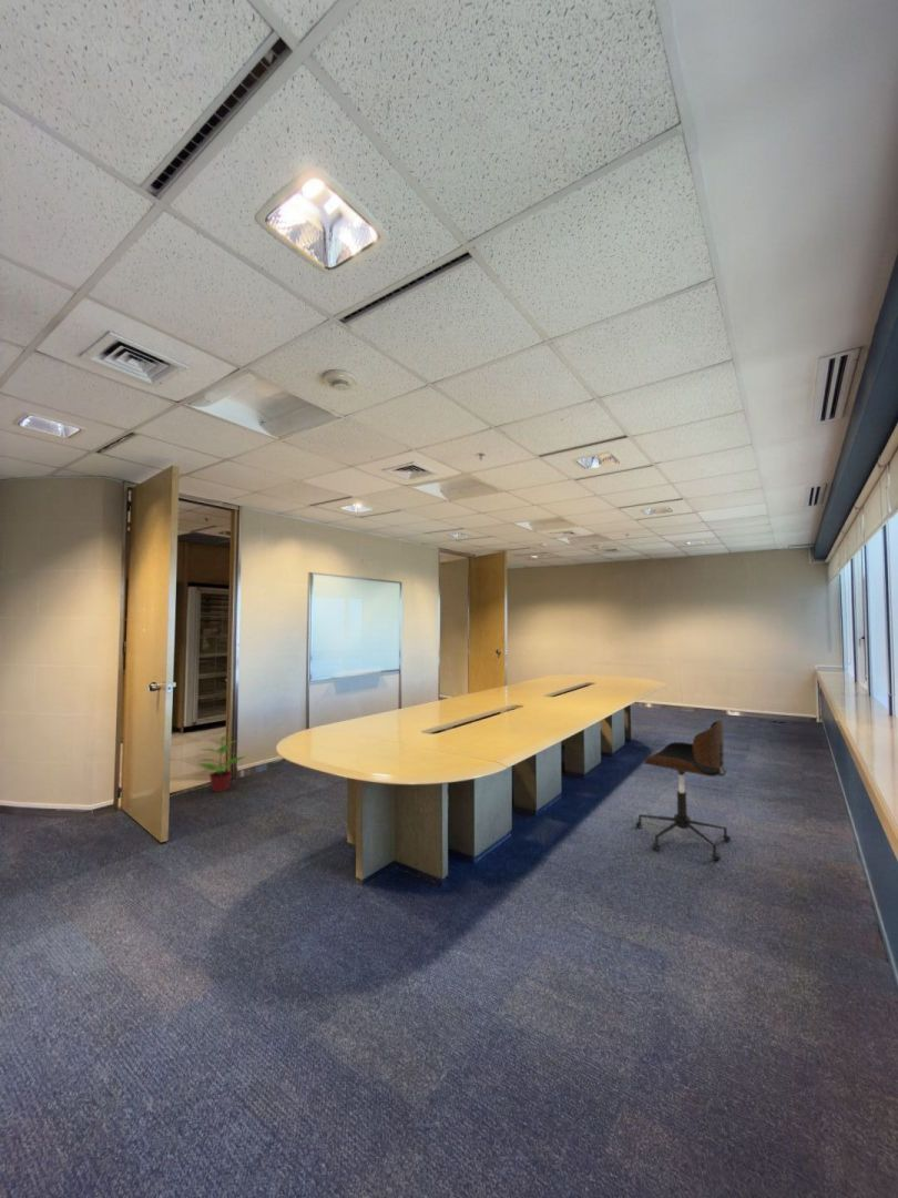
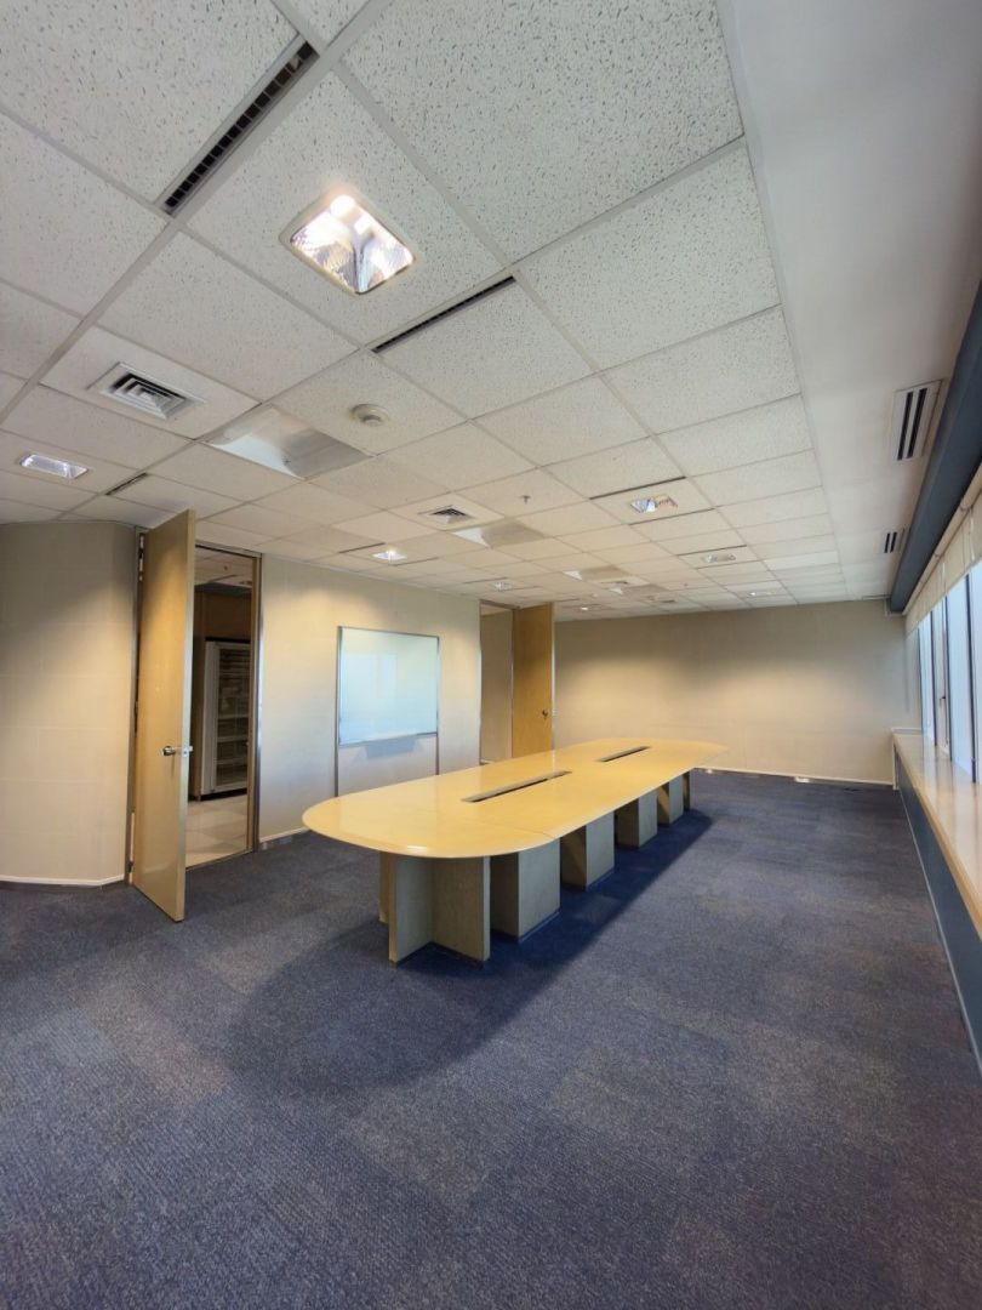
- office chair (678, 776)
- potted plant (221, 760)
